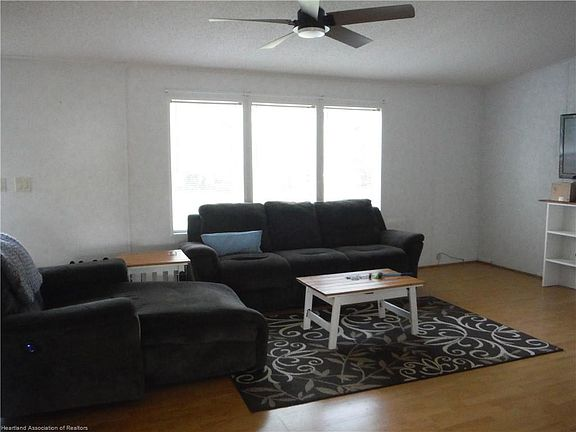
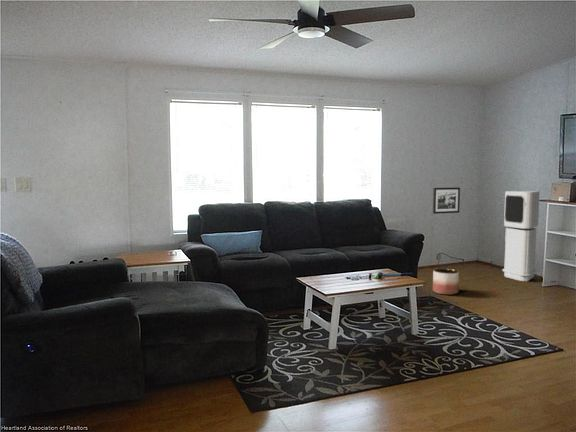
+ planter (445, 281)
+ air purifier (524, 234)
+ picture frame (446, 200)
